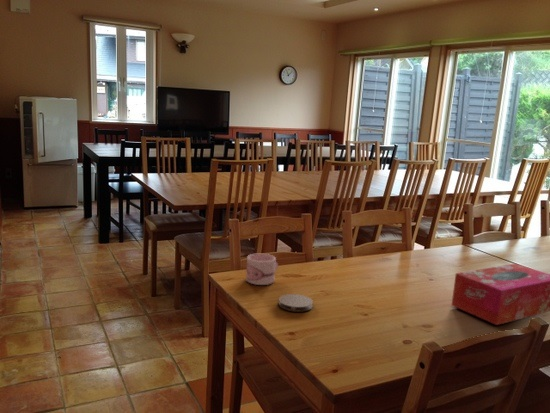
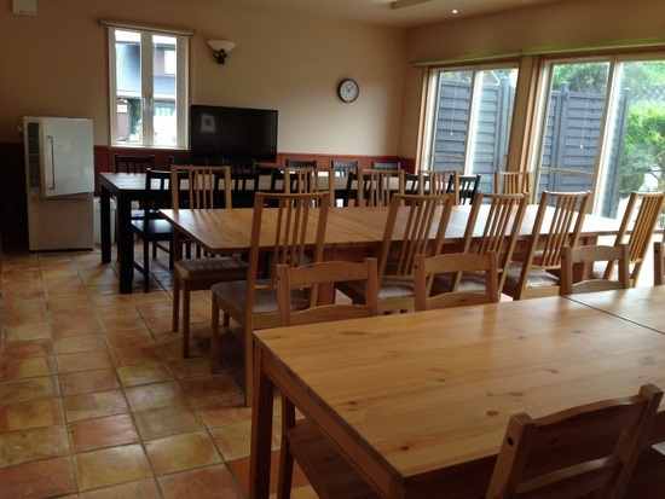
- coaster (295, 302)
- mug (264, 268)
- tissue box (506, 291)
